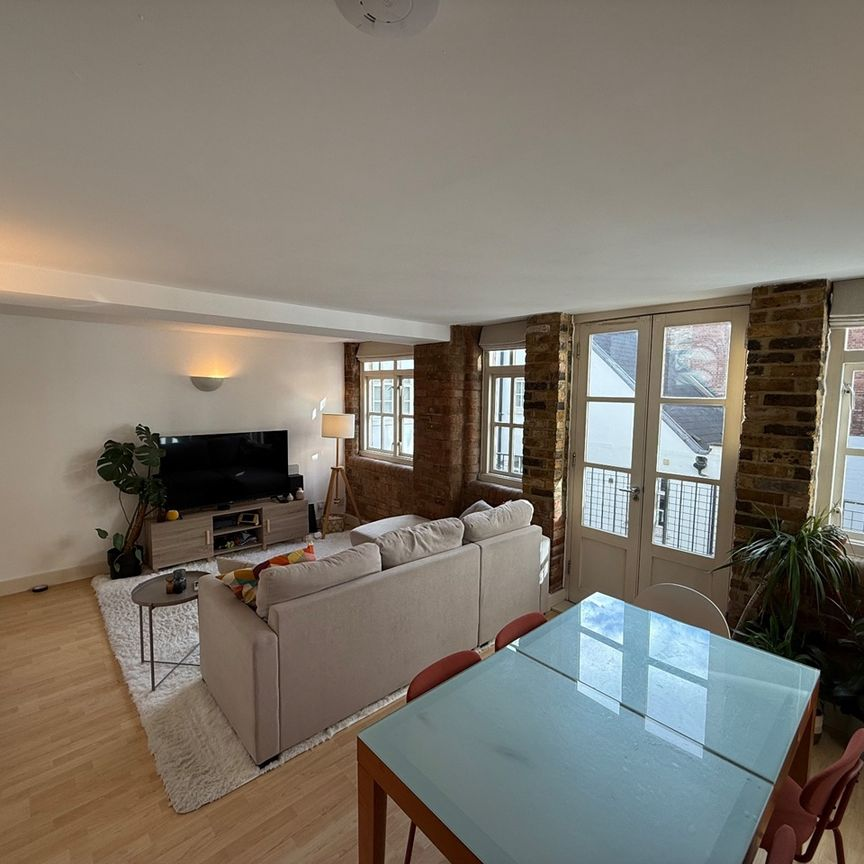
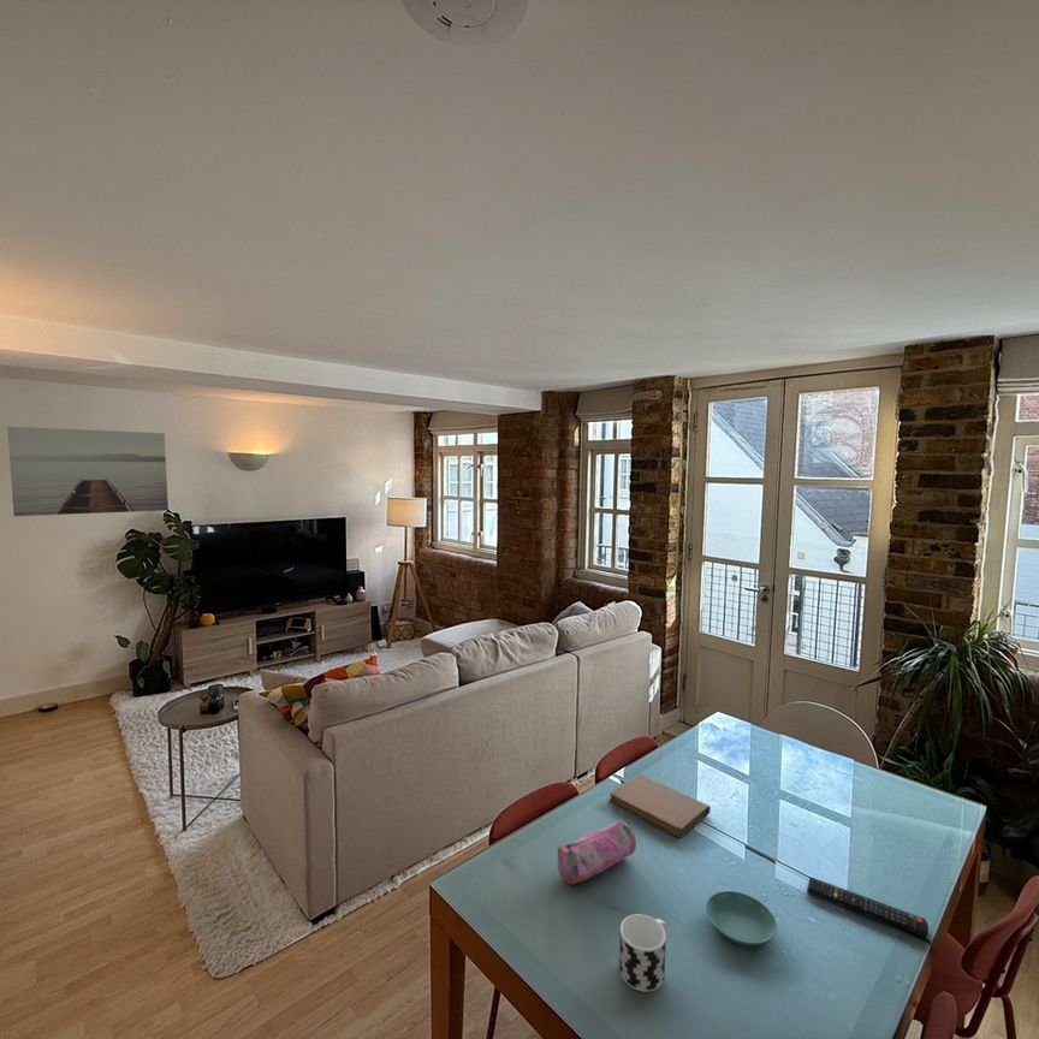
+ remote control (865, 907)
+ cup (647, 948)
+ wall art (94, 471)
+ notebook (658, 802)
+ pencil case (595, 850)
+ saucer (740, 920)
